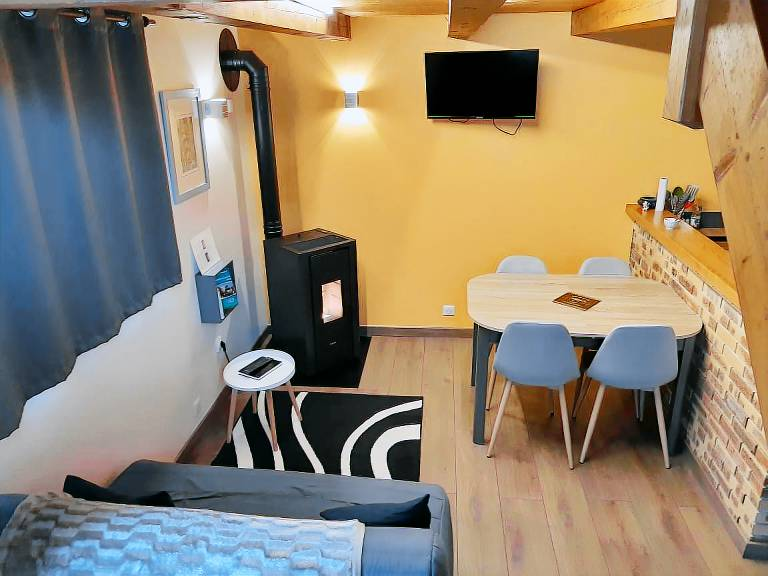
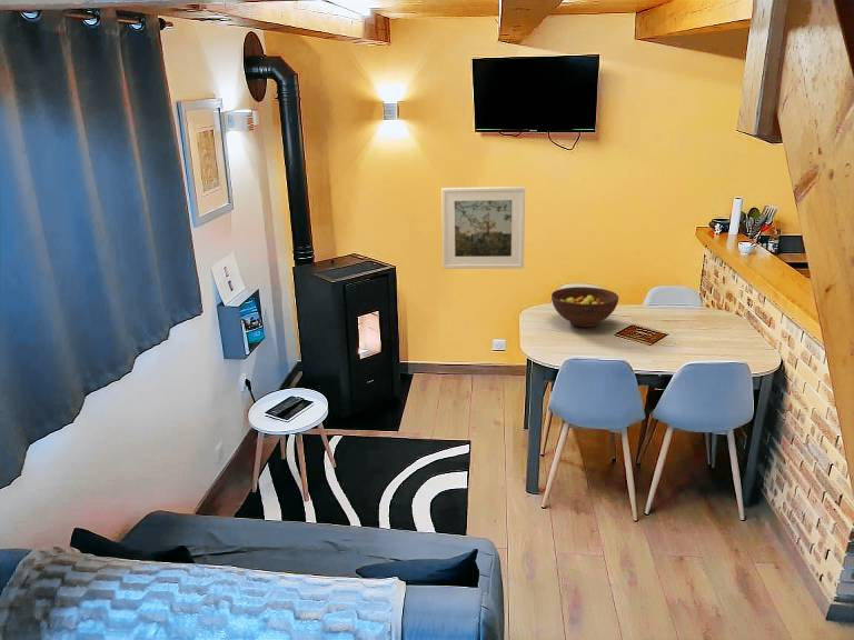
+ fruit bowl (584, 309)
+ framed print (483, 228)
